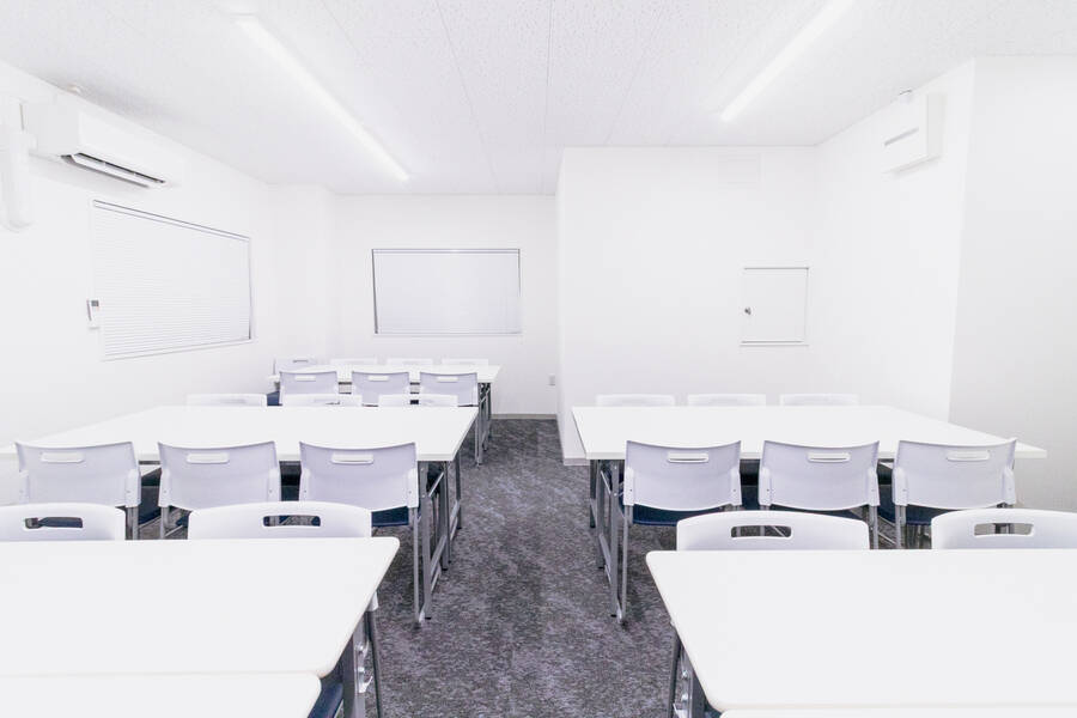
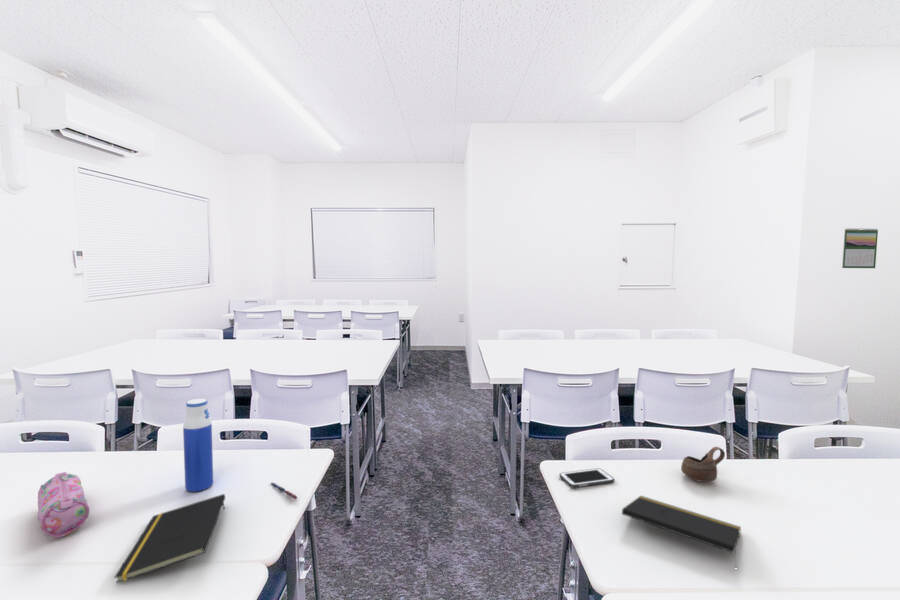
+ pencil case (62, 501)
+ cell phone (586, 477)
+ pen (283, 489)
+ cup (704, 464)
+ notepad (177, 532)
+ notepad (680, 520)
+ water bottle (198, 443)
+ calendar (860, 248)
